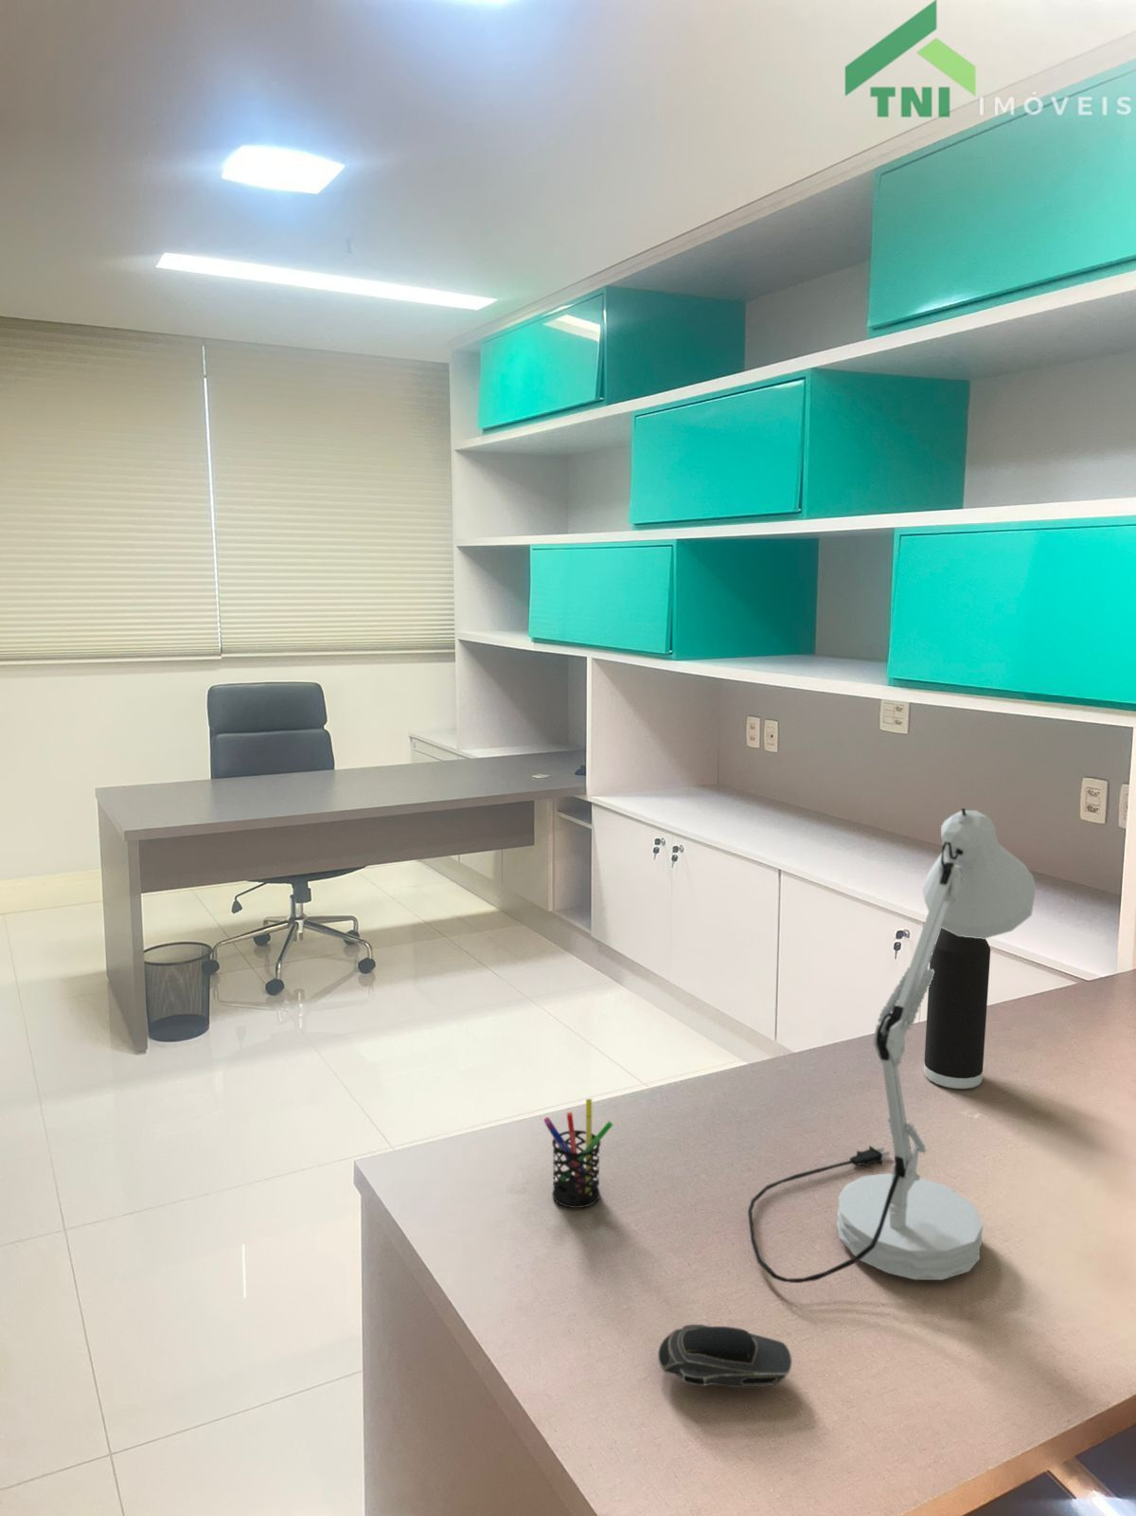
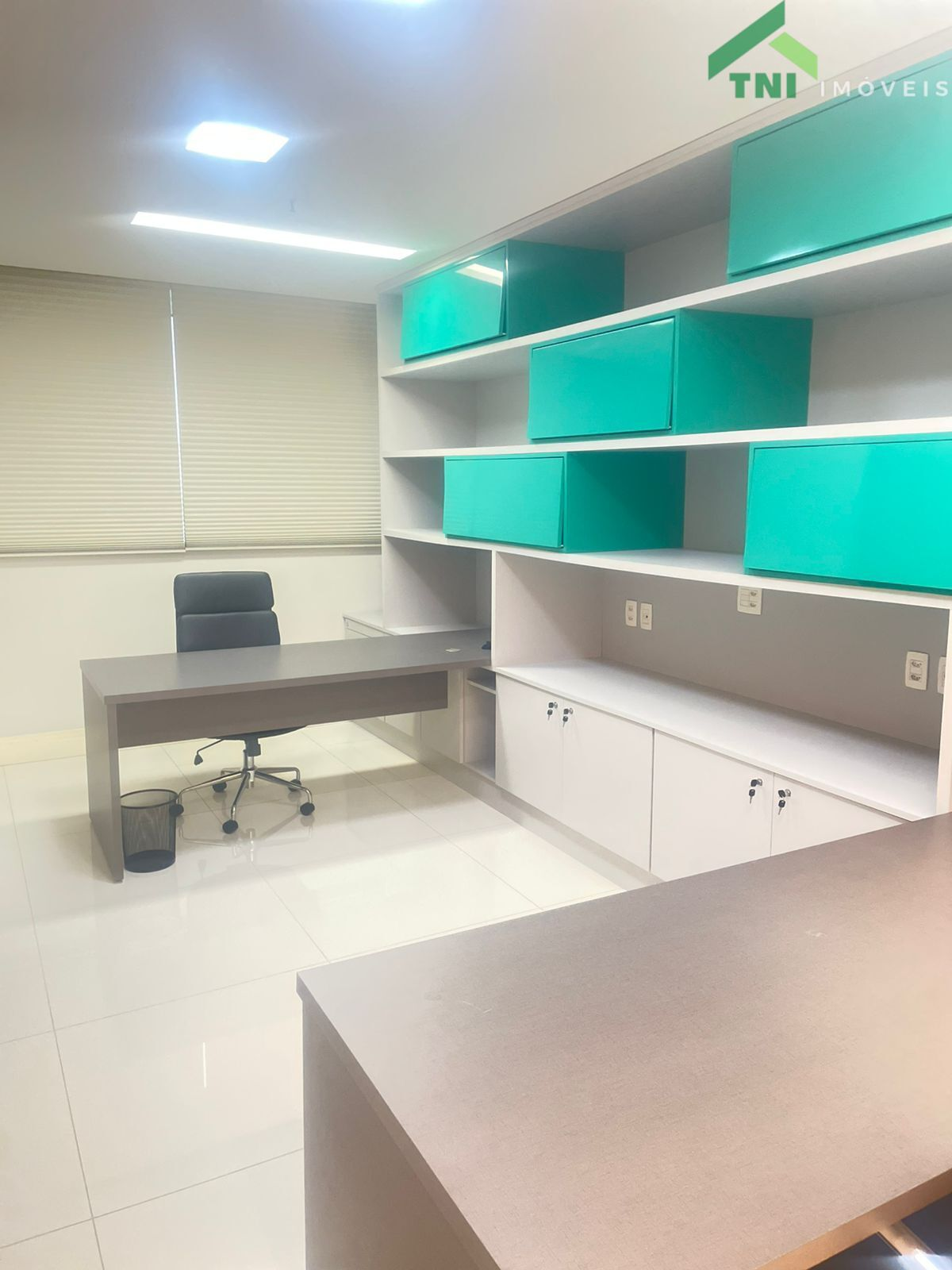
- computer mouse (724, 1355)
- pen holder (580, 1151)
- desk lamp (888, 1017)
- water bottle (958, 990)
